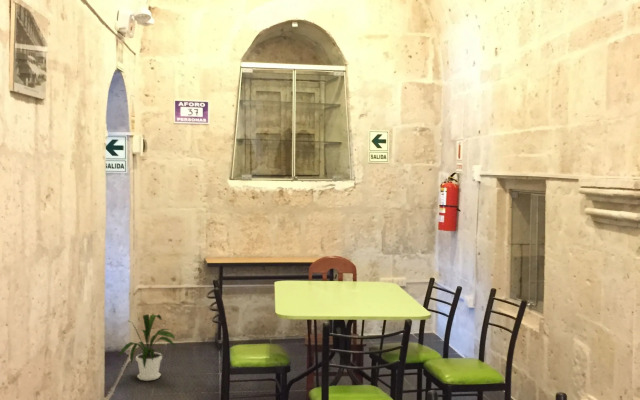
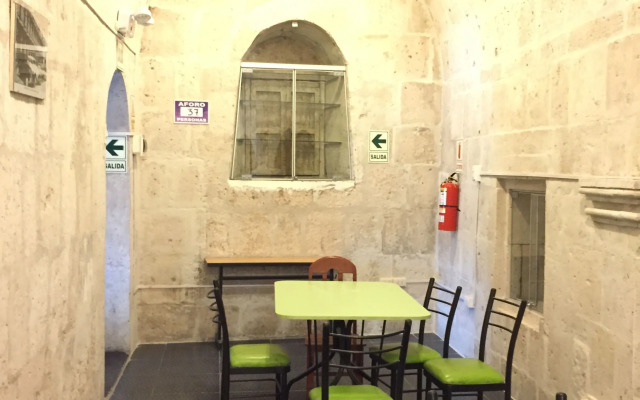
- house plant (150, 344)
